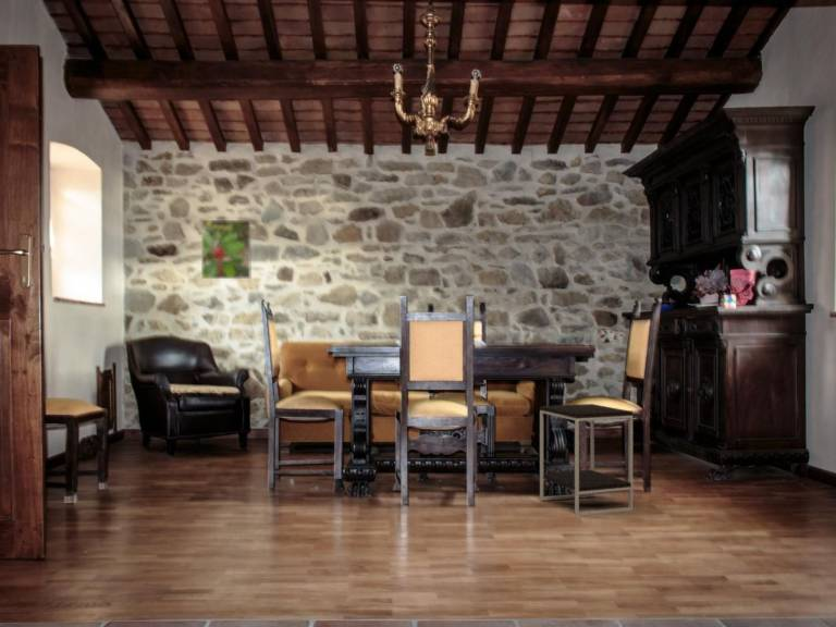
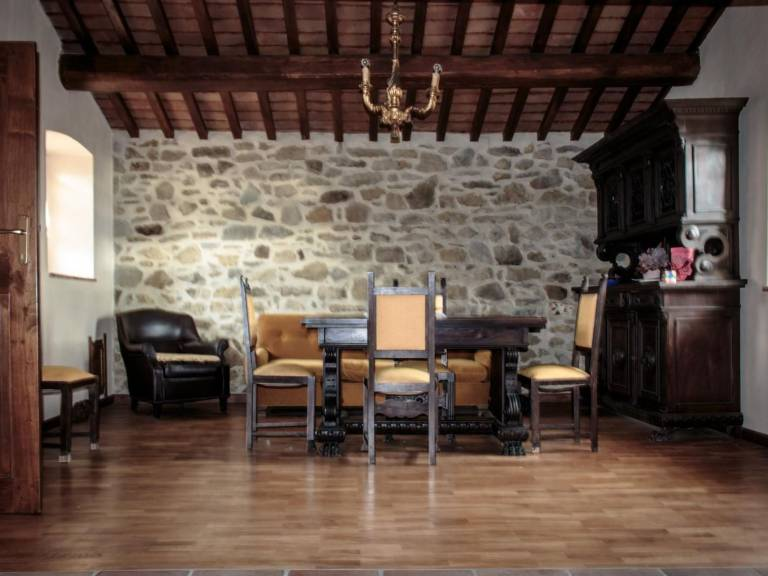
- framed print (226, 249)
- side table (578, 456)
